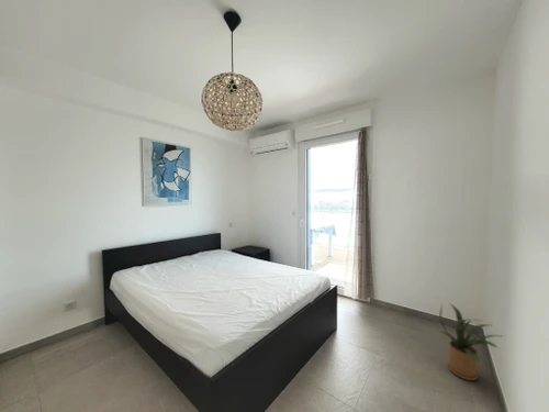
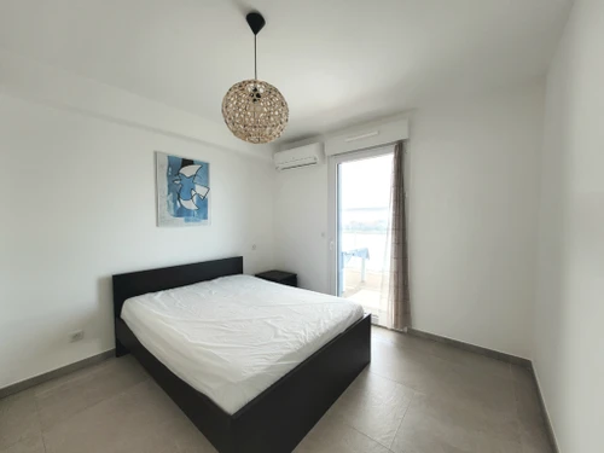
- house plant (468, 341)
